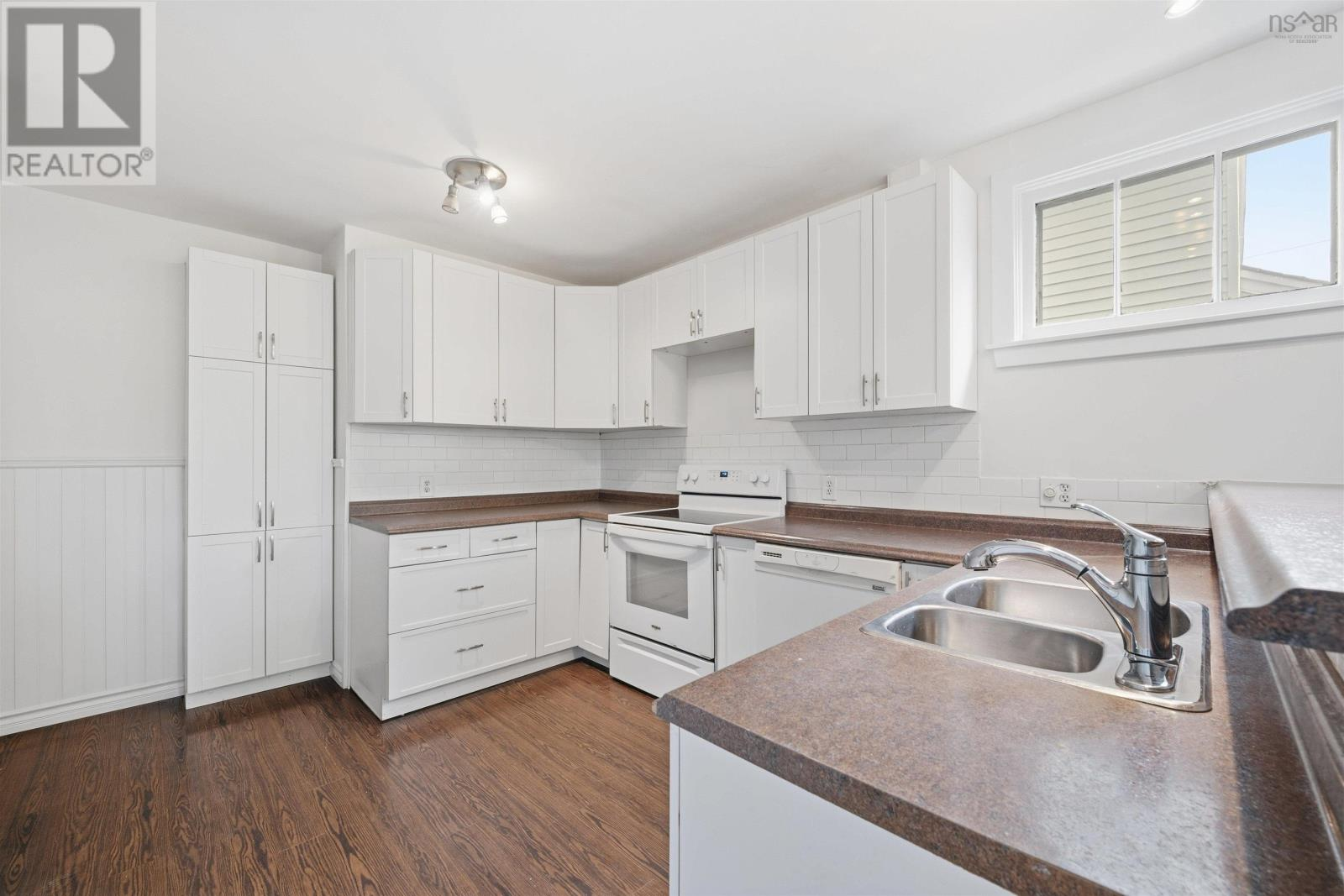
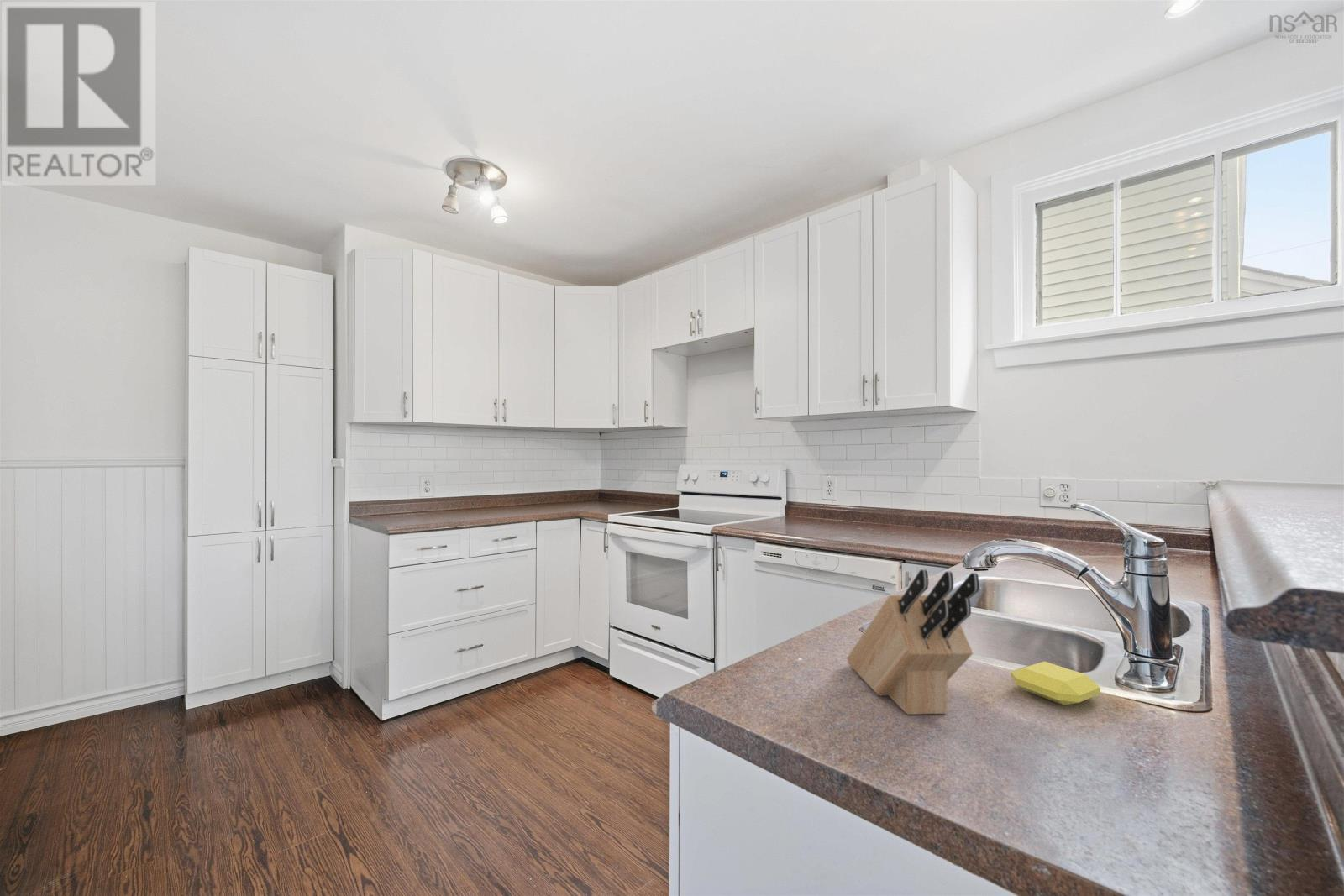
+ soap bar (1053, 682)
+ knife block (908, 625)
